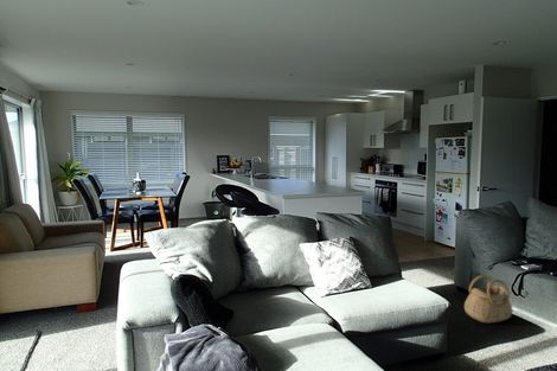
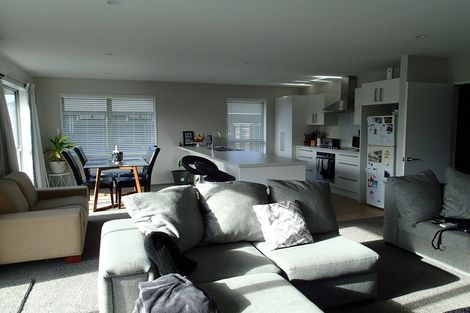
- basket (488, 298)
